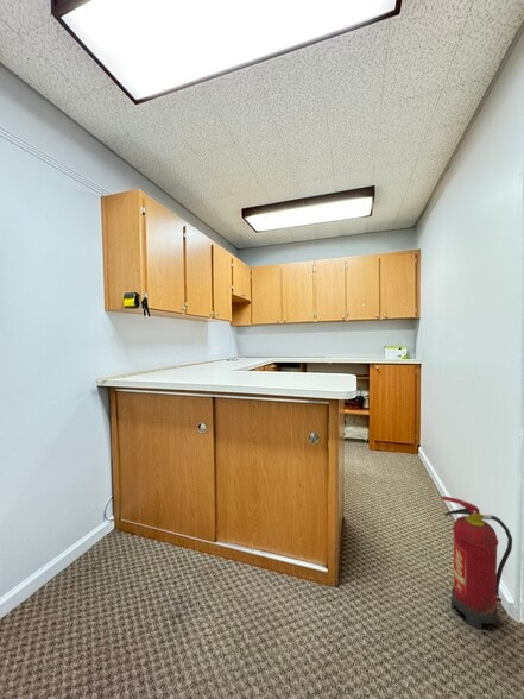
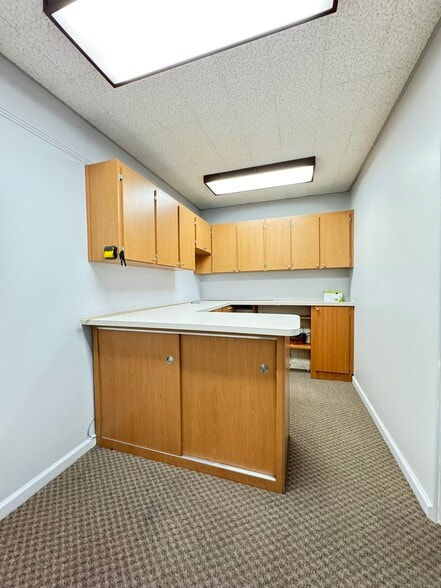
- fire extinguisher (476, 558)
